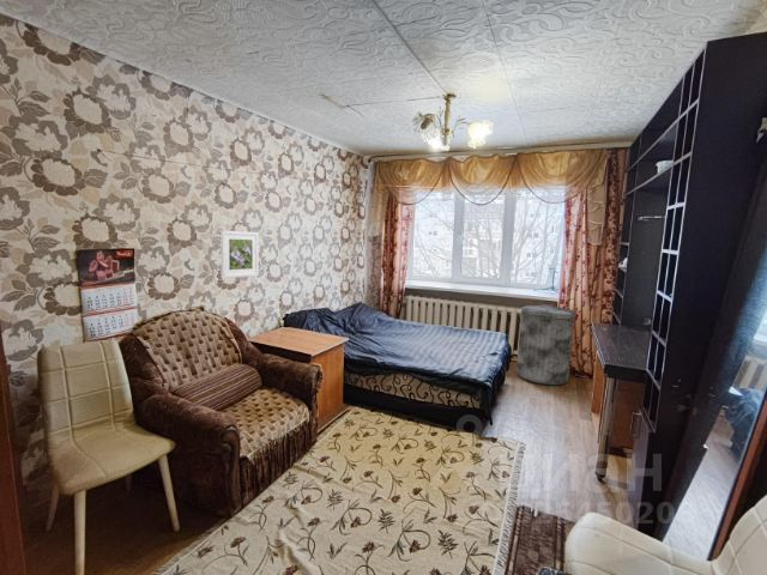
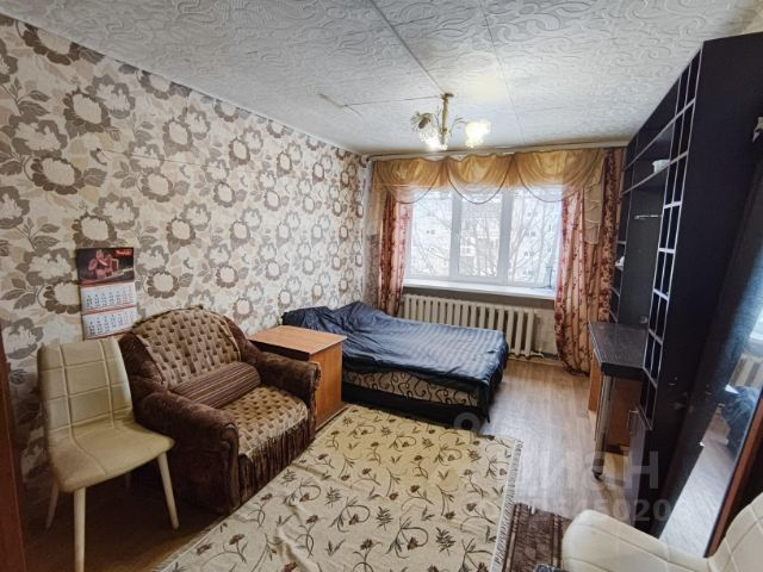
- trash can (544, 340)
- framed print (240, 254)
